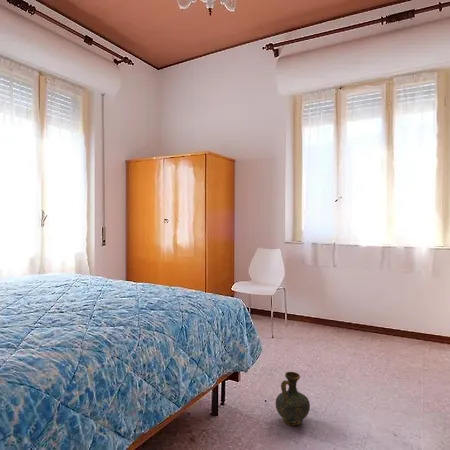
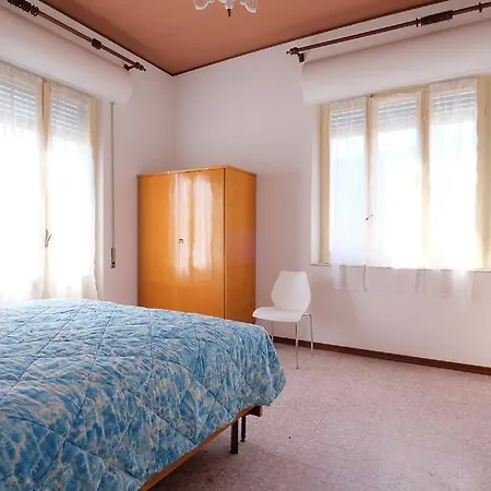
- ceramic jug (292, 397)
